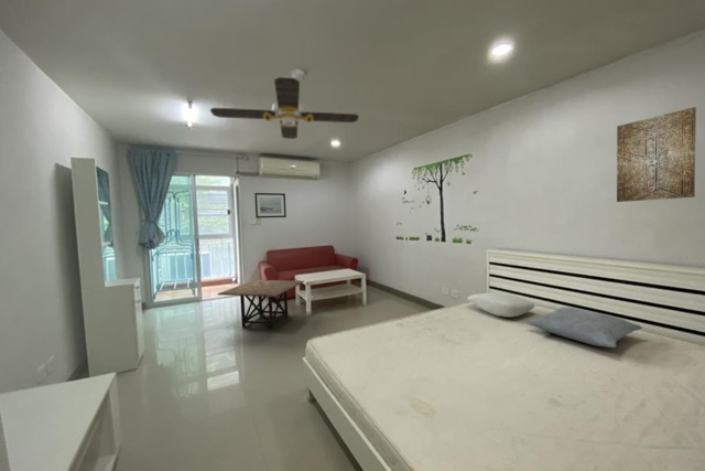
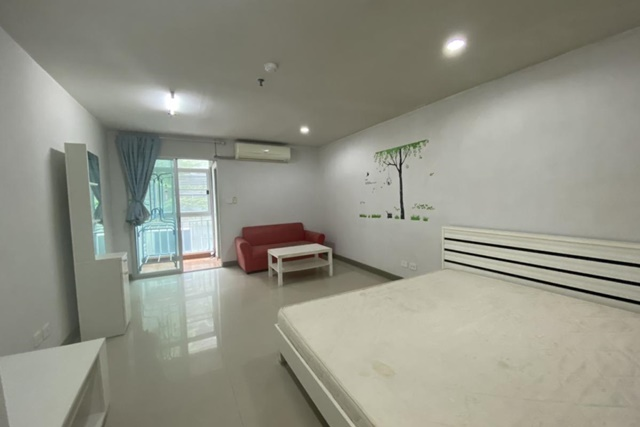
- pillow (582, 324)
- ceiling fan (288, 103)
- wall art (652, 159)
- side table (265, 306)
- wall art (270, 205)
- pillow (497, 301)
